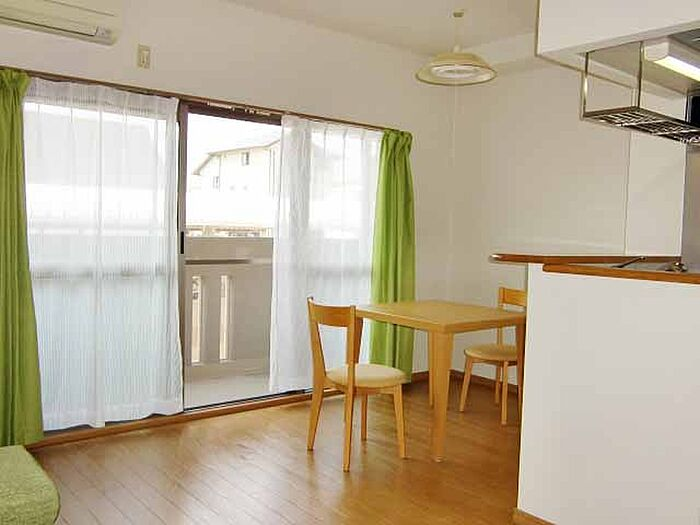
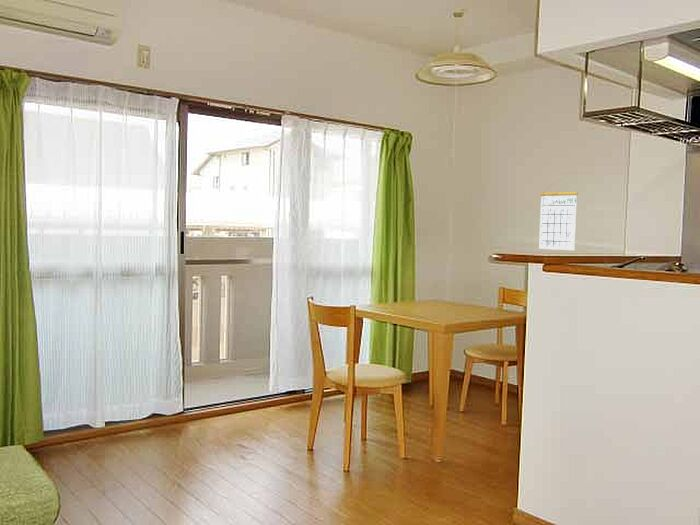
+ calendar (557, 214)
